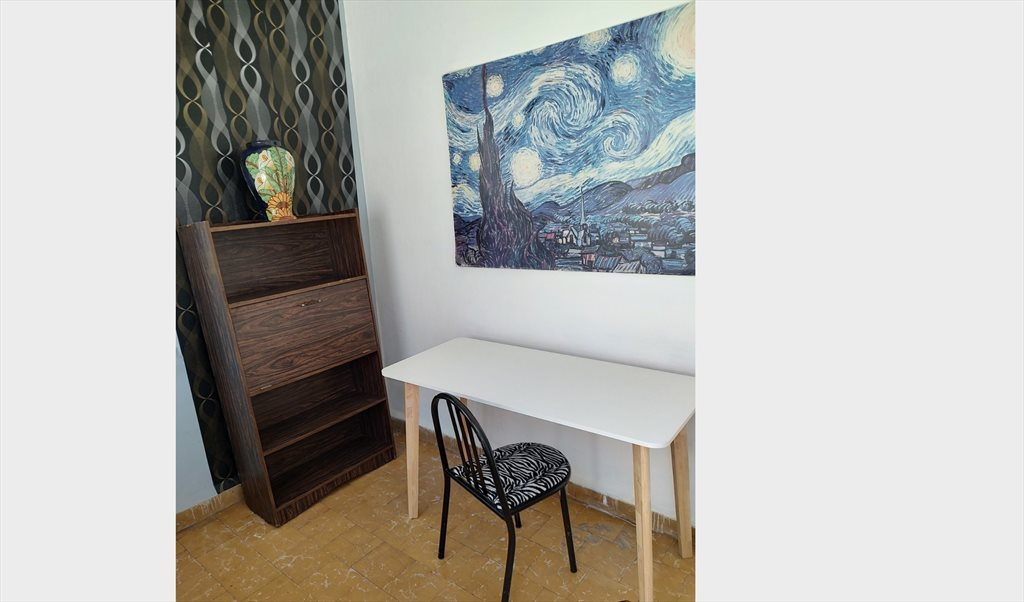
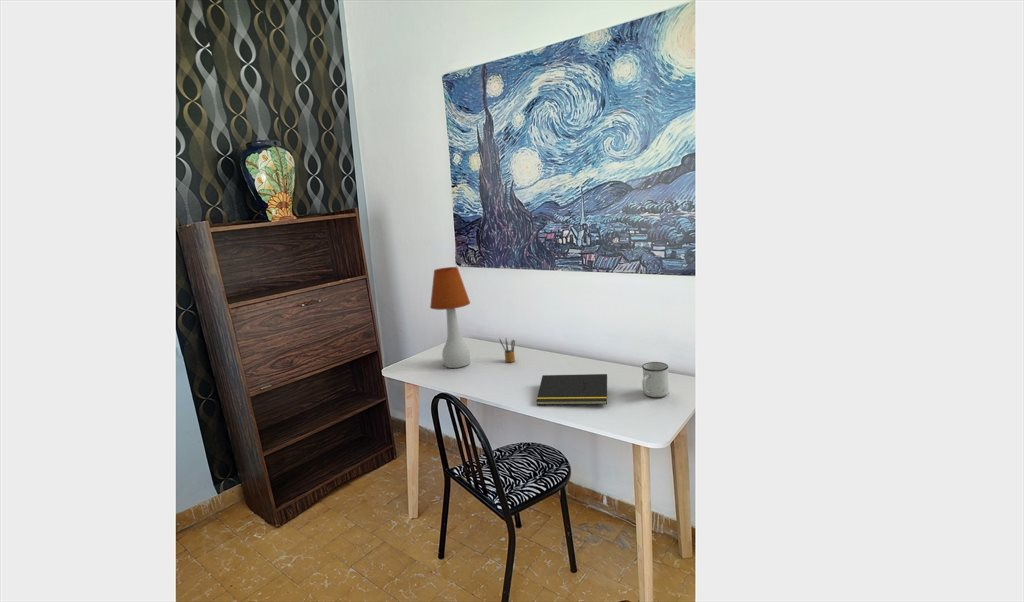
+ table lamp (451, 317)
+ pencil box (507, 349)
+ notepad (572, 388)
+ mug (652, 381)
